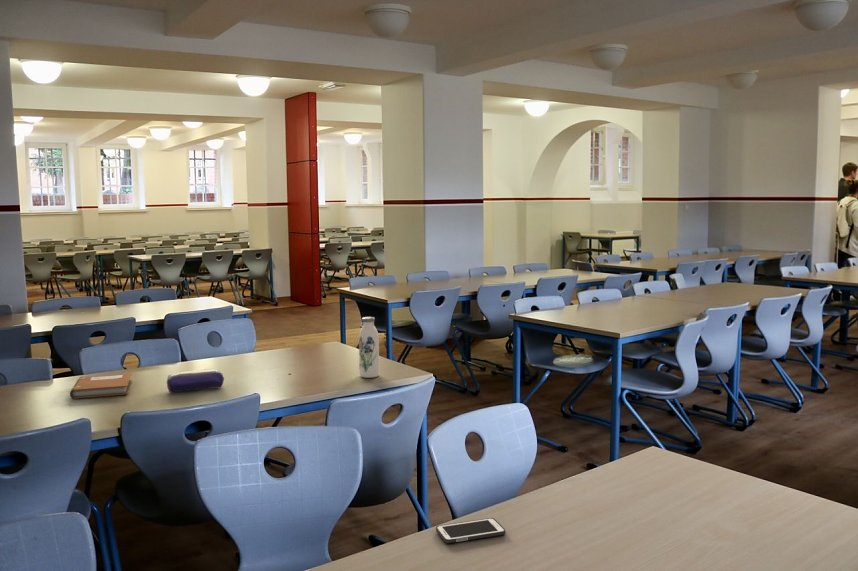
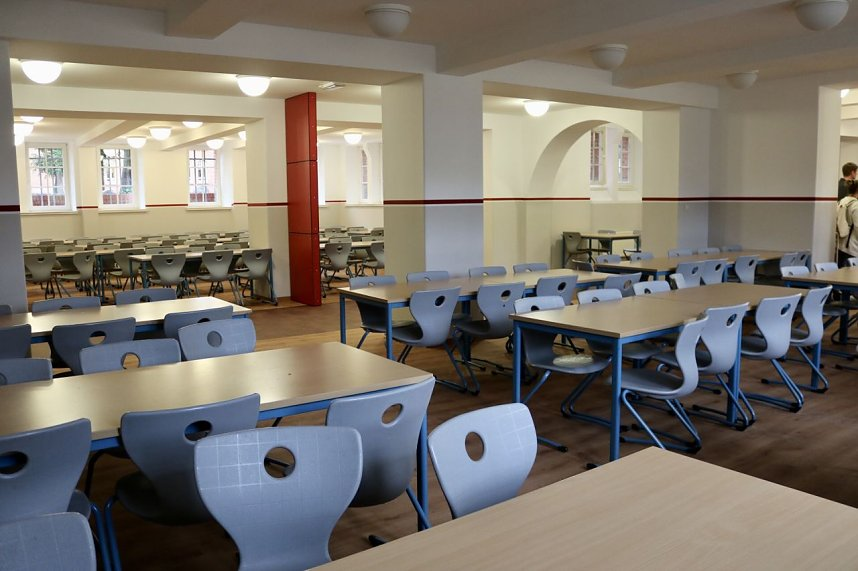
- pencil case (196, 380)
- notebook (102, 384)
- cell phone (470, 530)
- water bottle (368, 346)
